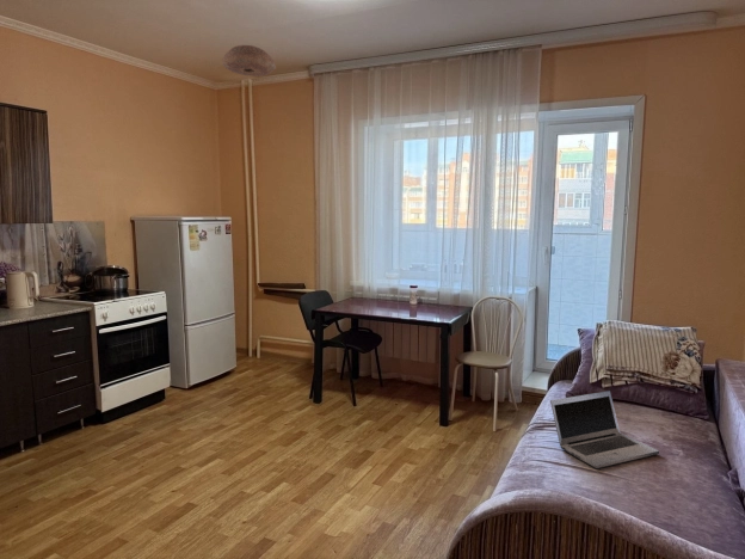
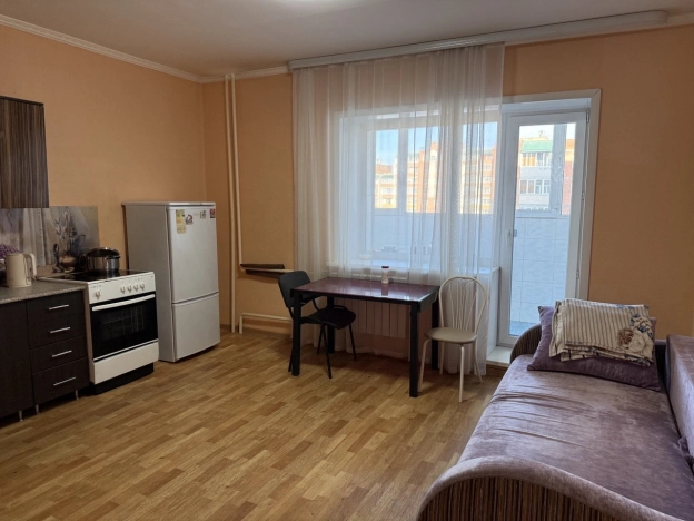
- ceiling light (248, 59)
- laptop (603, 426)
